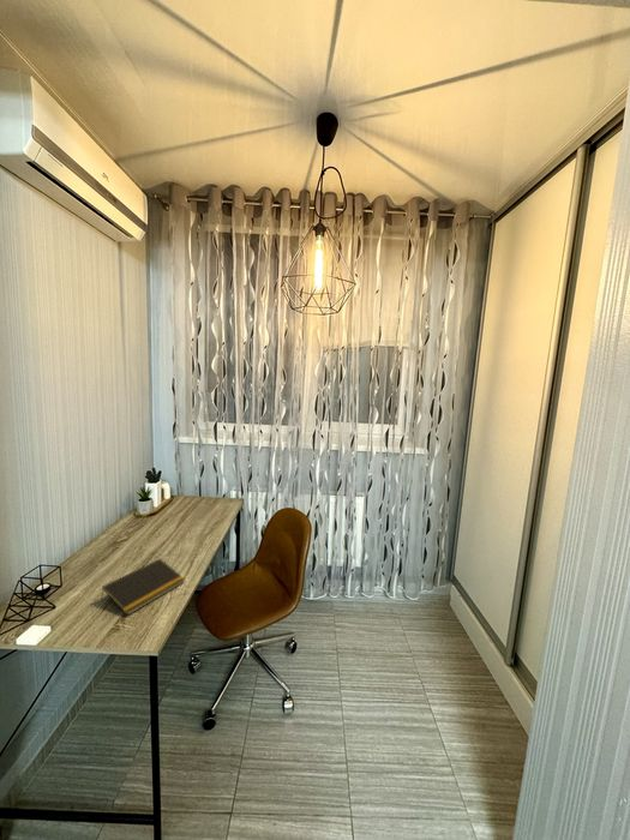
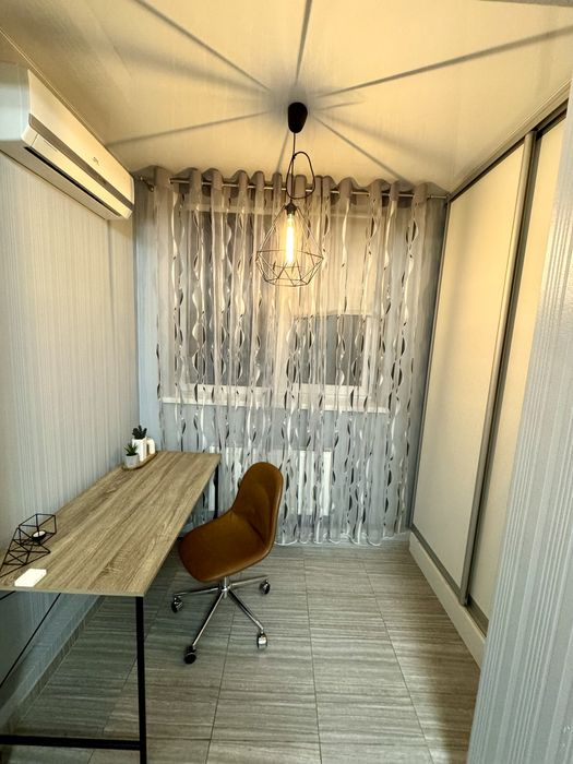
- notepad (145, 583)
